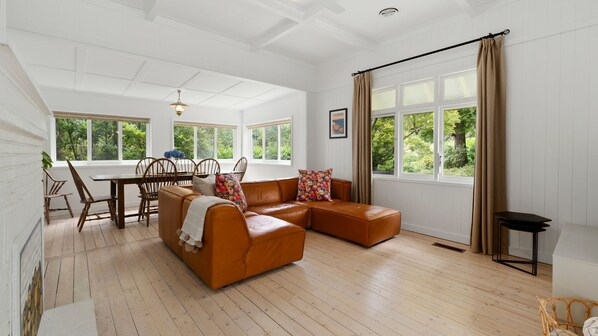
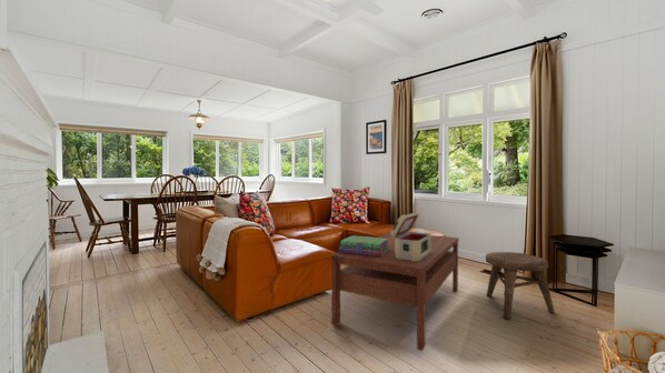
+ stack of books (365, 244)
+ stool (514, 283)
+ decorative box (411, 233)
+ coffee table (403, 275)
